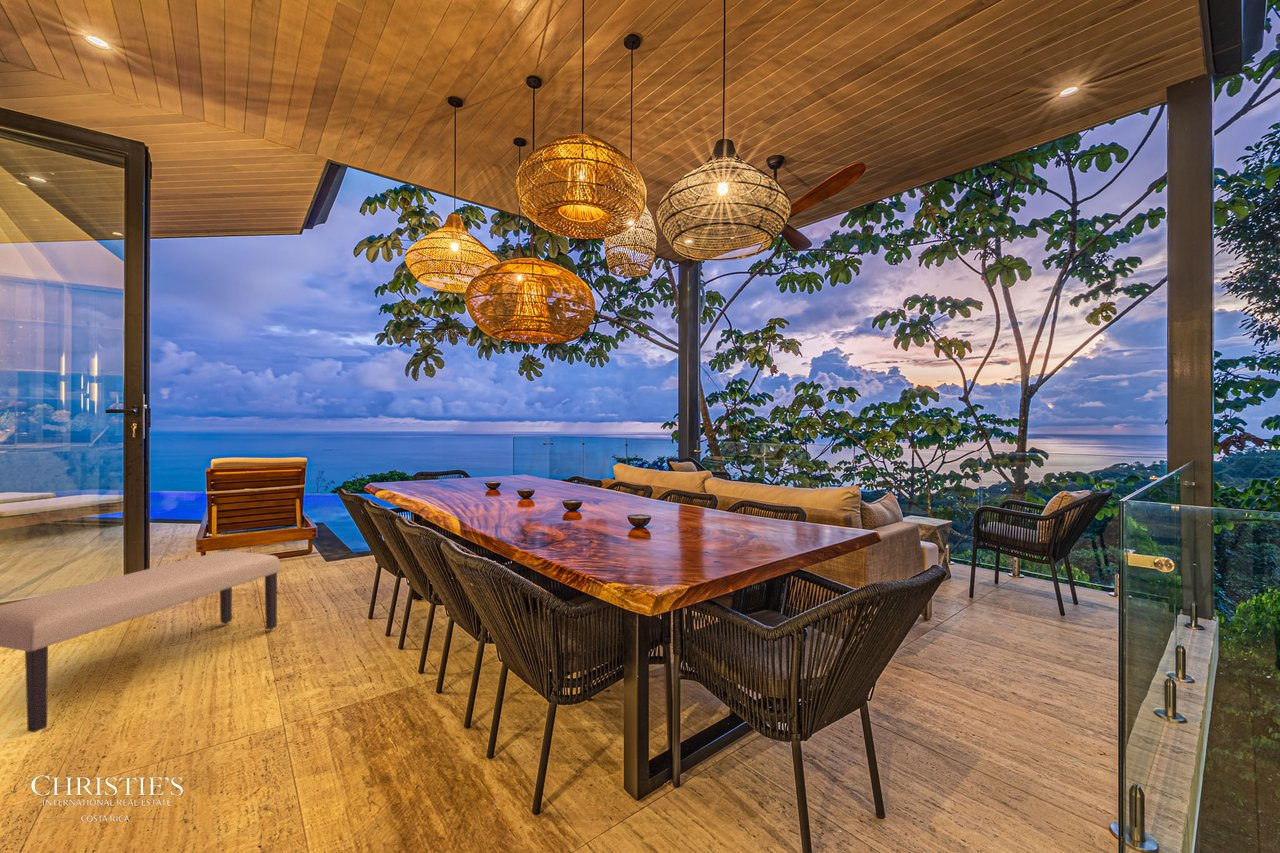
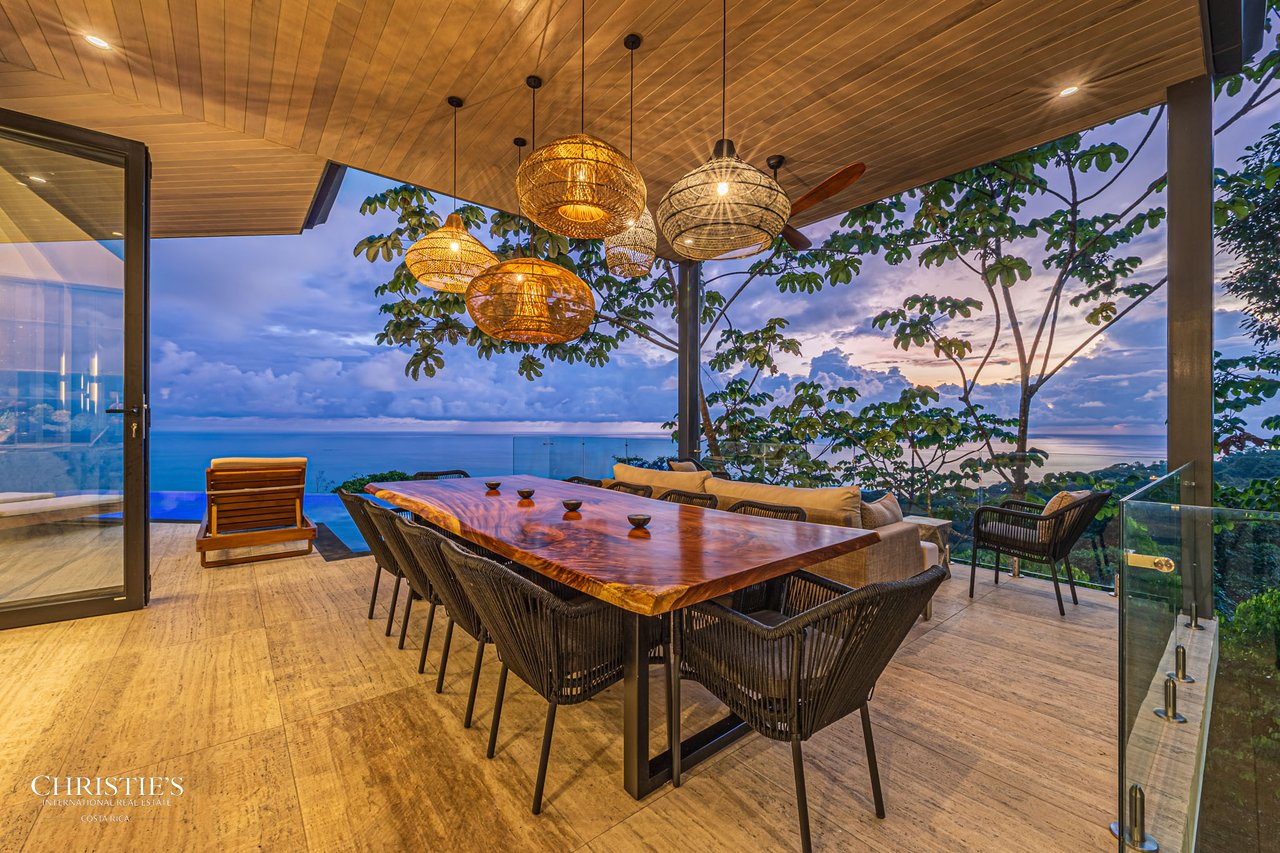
- bench (149, 613)
